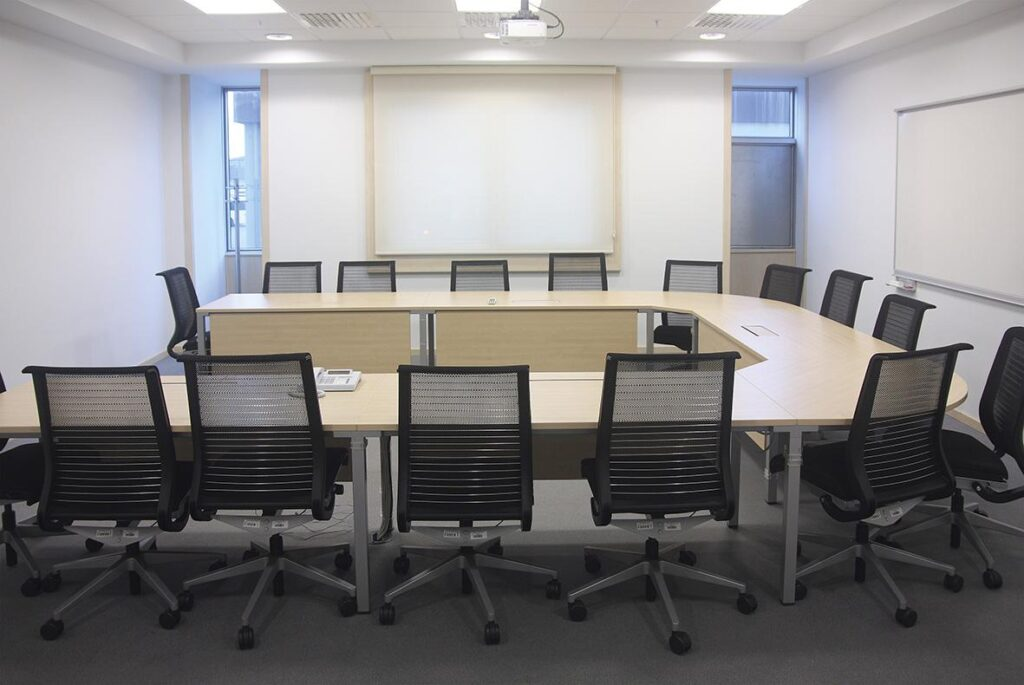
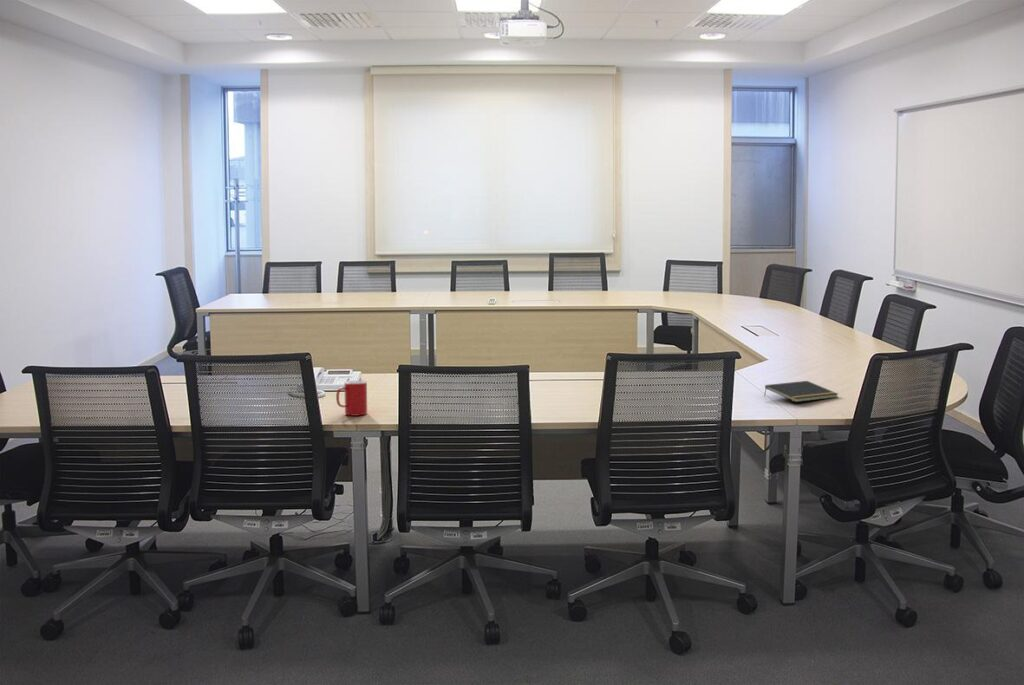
+ cup (351, 398)
+ notepad (801, 391)
